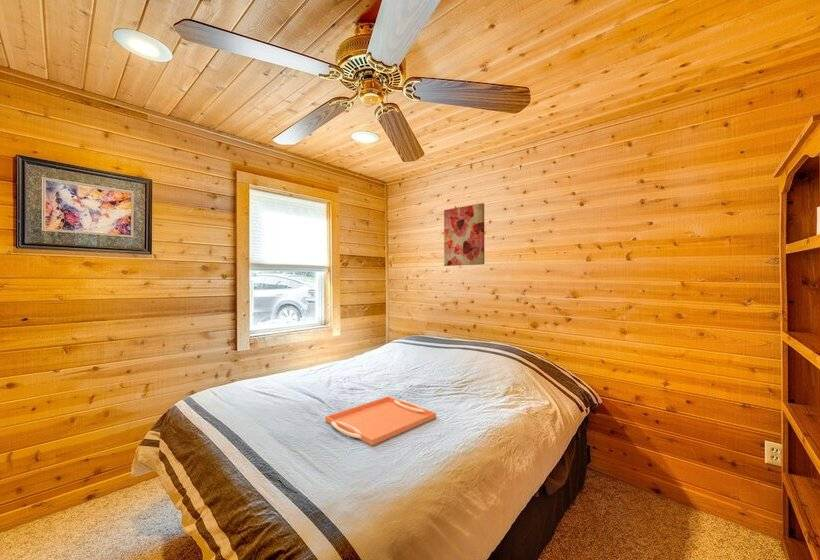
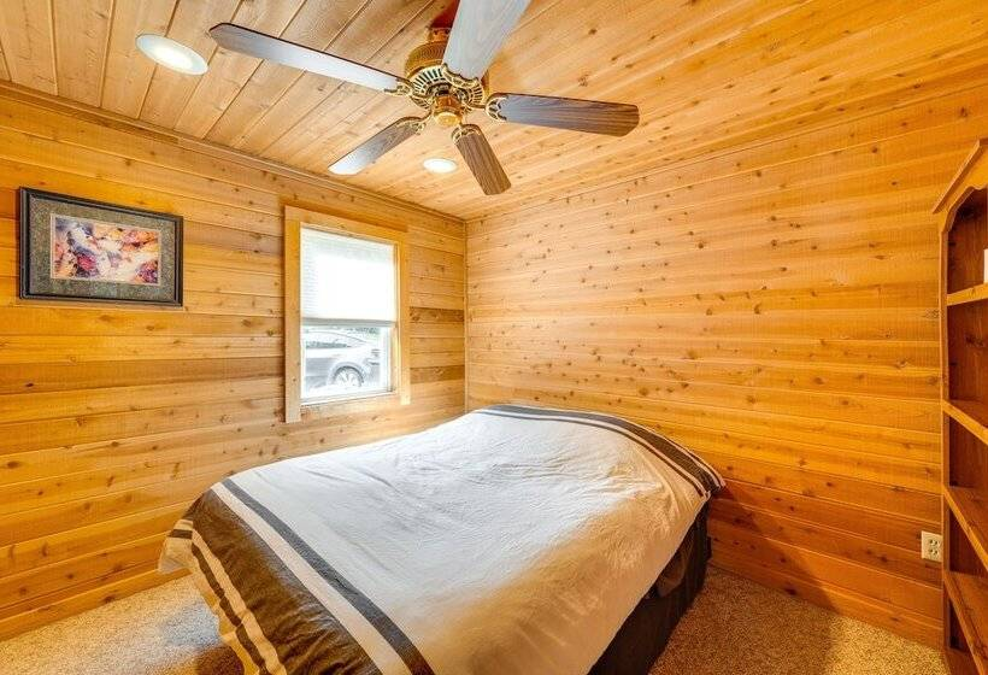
- serving tray (381, 417)
- wall art (463, 236)
